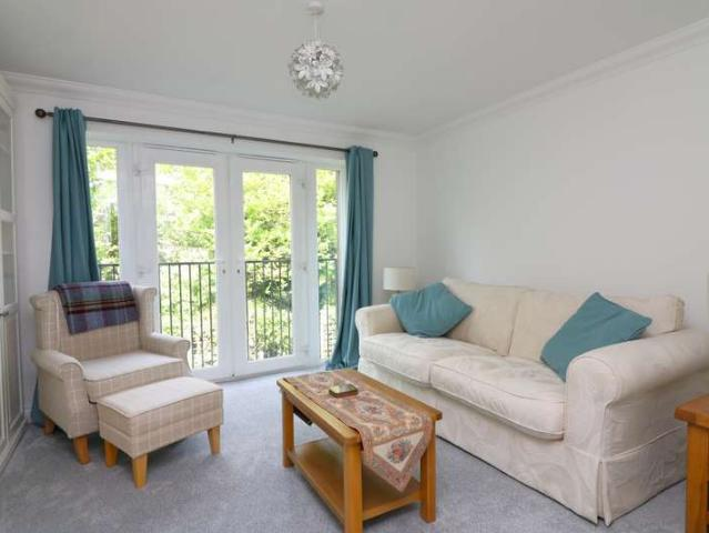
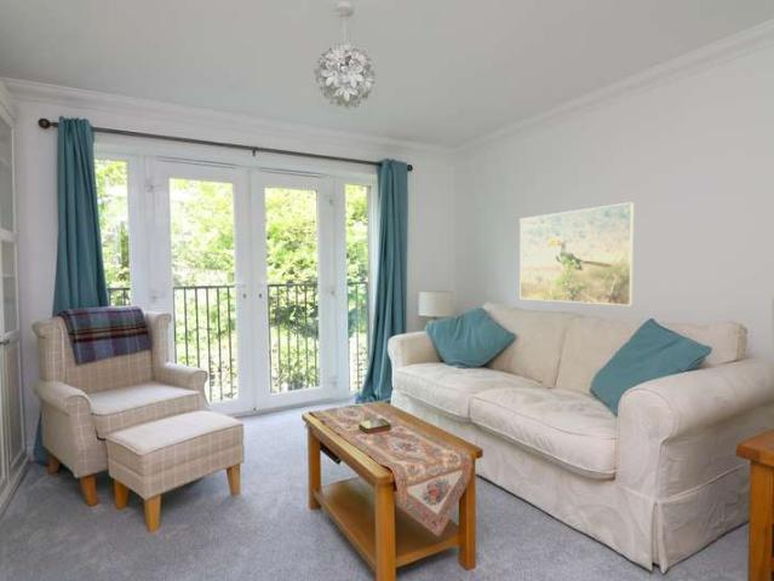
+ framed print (569, 257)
